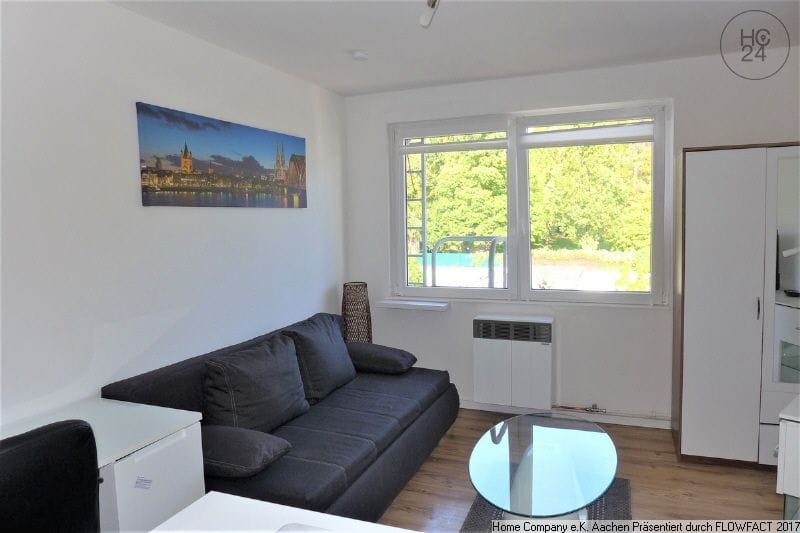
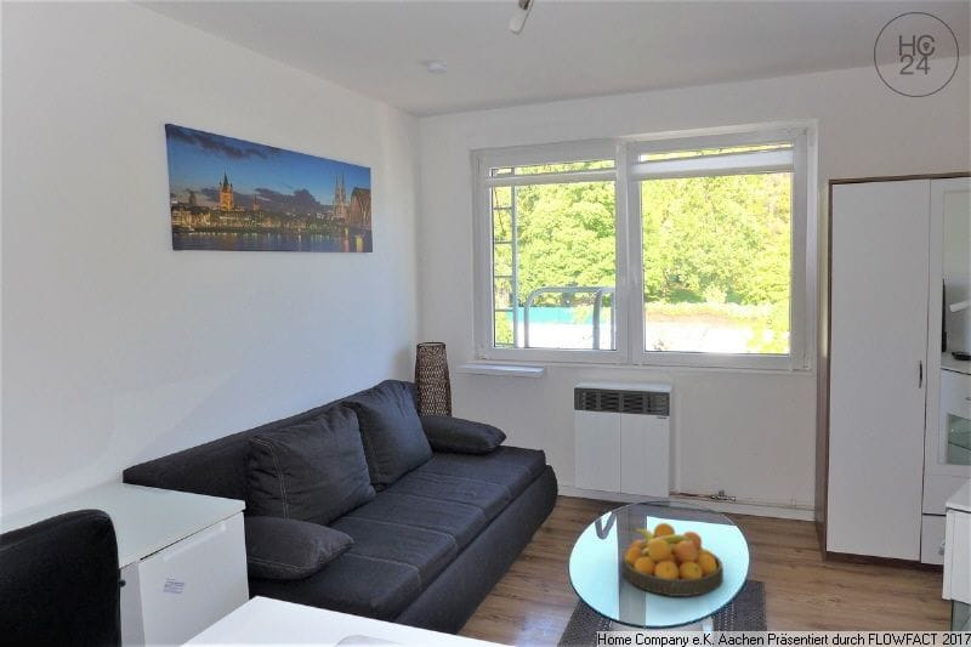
+ fruit bowl (671, 552)
